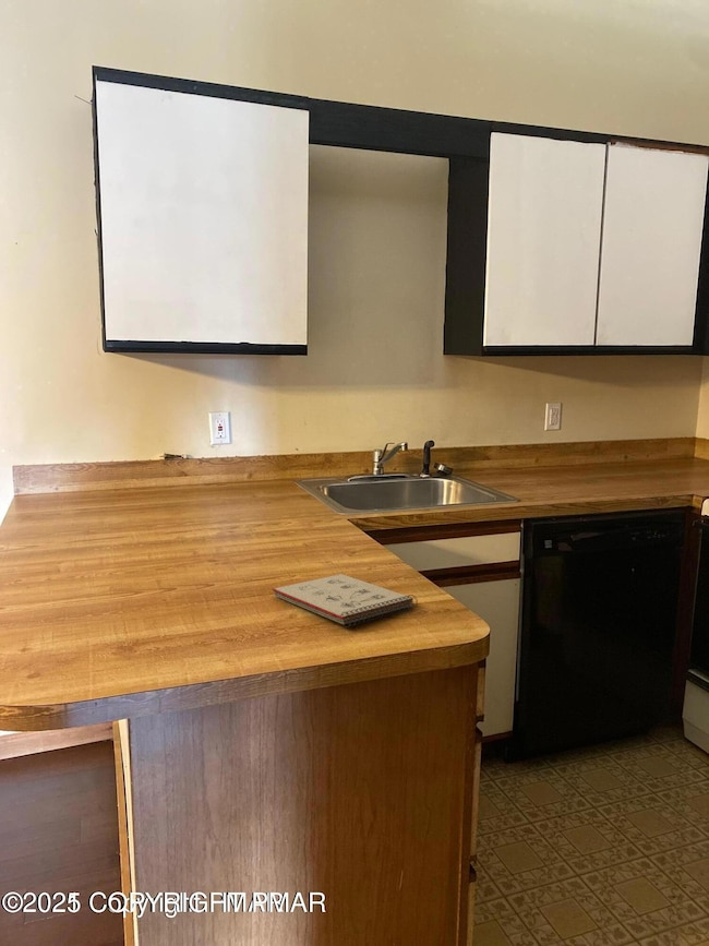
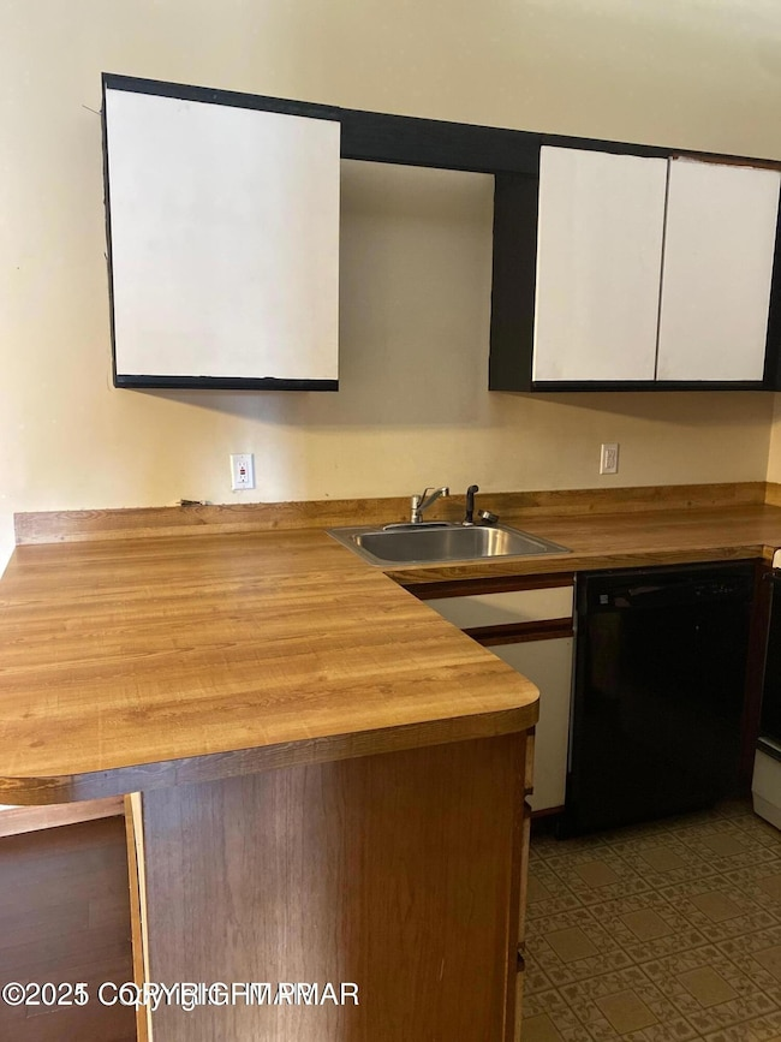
- notepad (343, 595)
